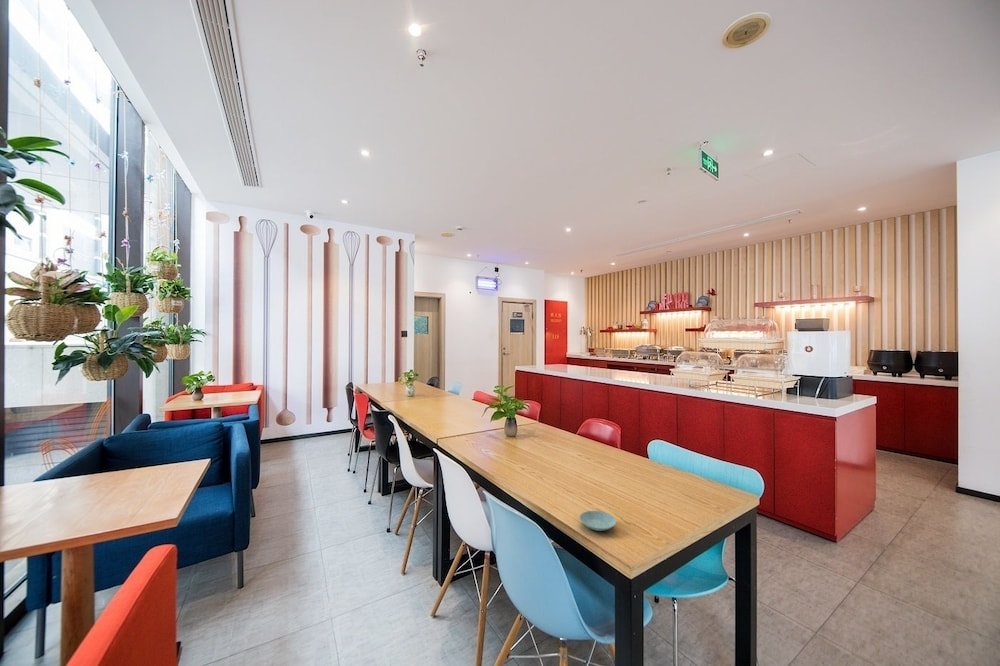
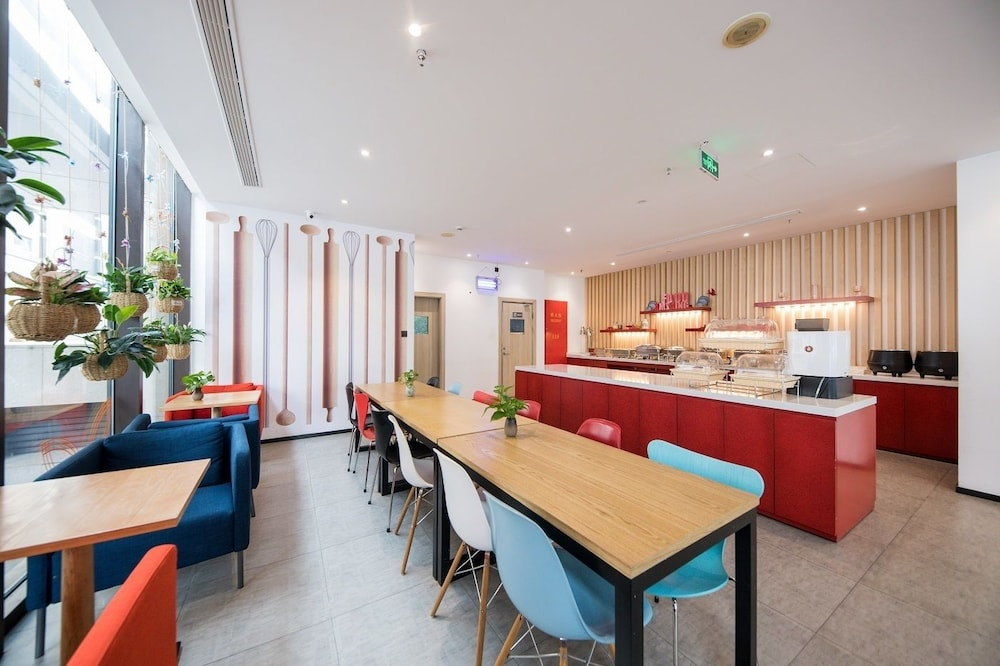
- saucer (597, 522)
